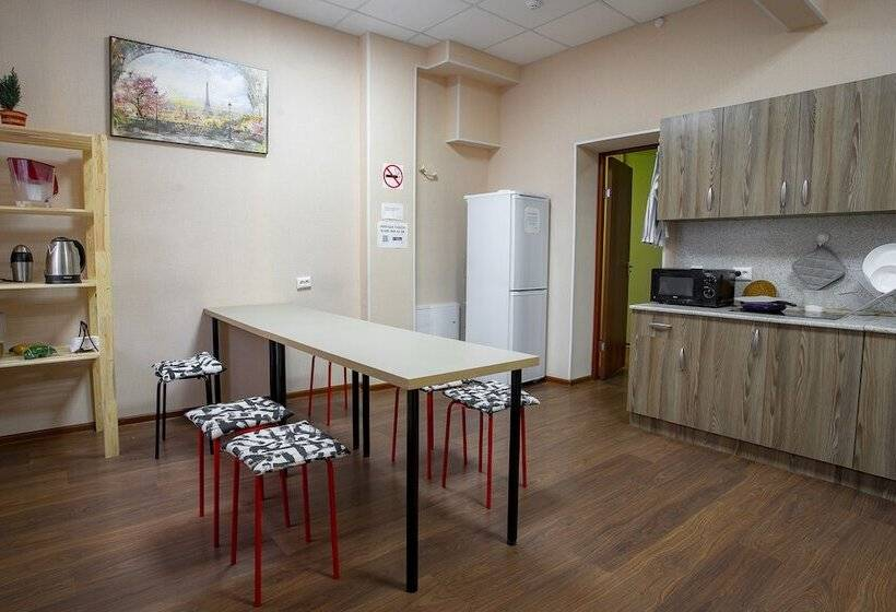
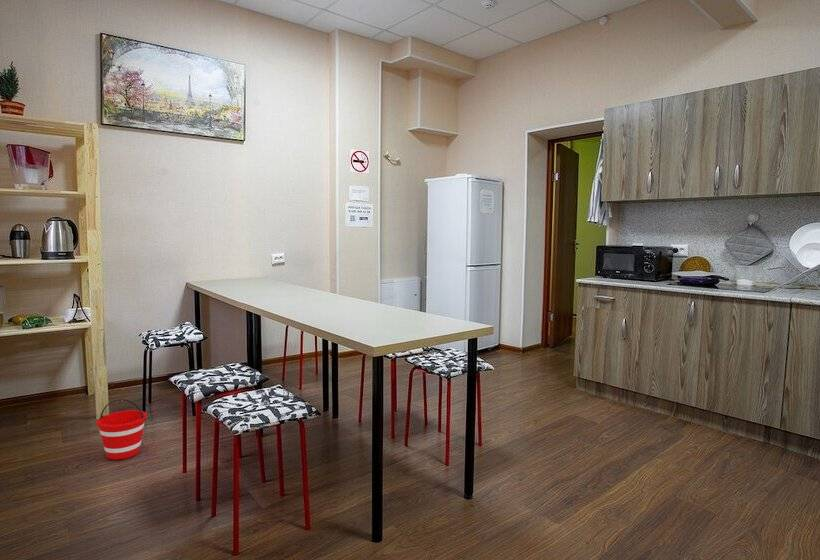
+ bucket (122, 426)
